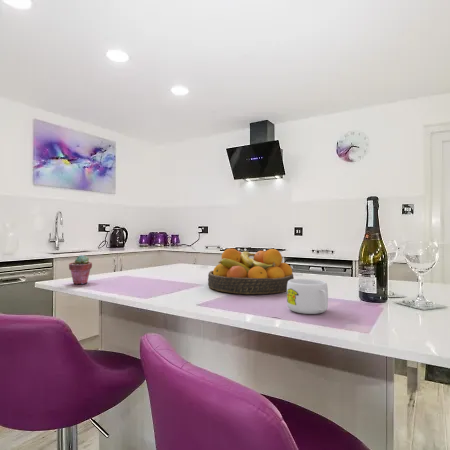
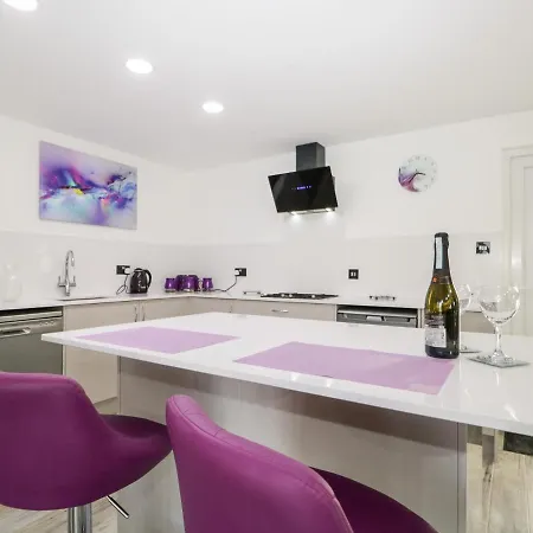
- fruit bowl (250, 267)
- potted succulent (80, 268)
- mug (307, 295)
